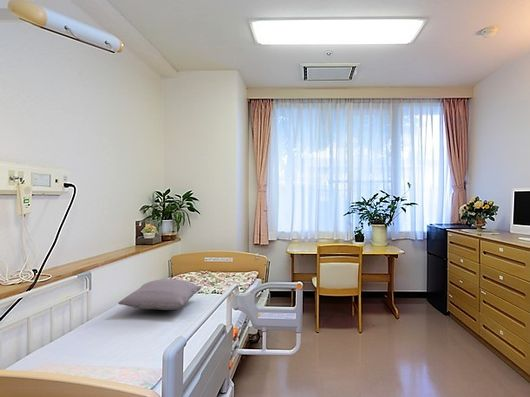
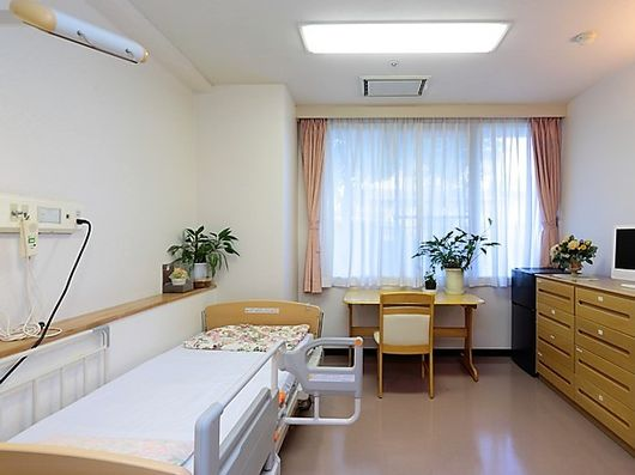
- pillow (162, 295)
